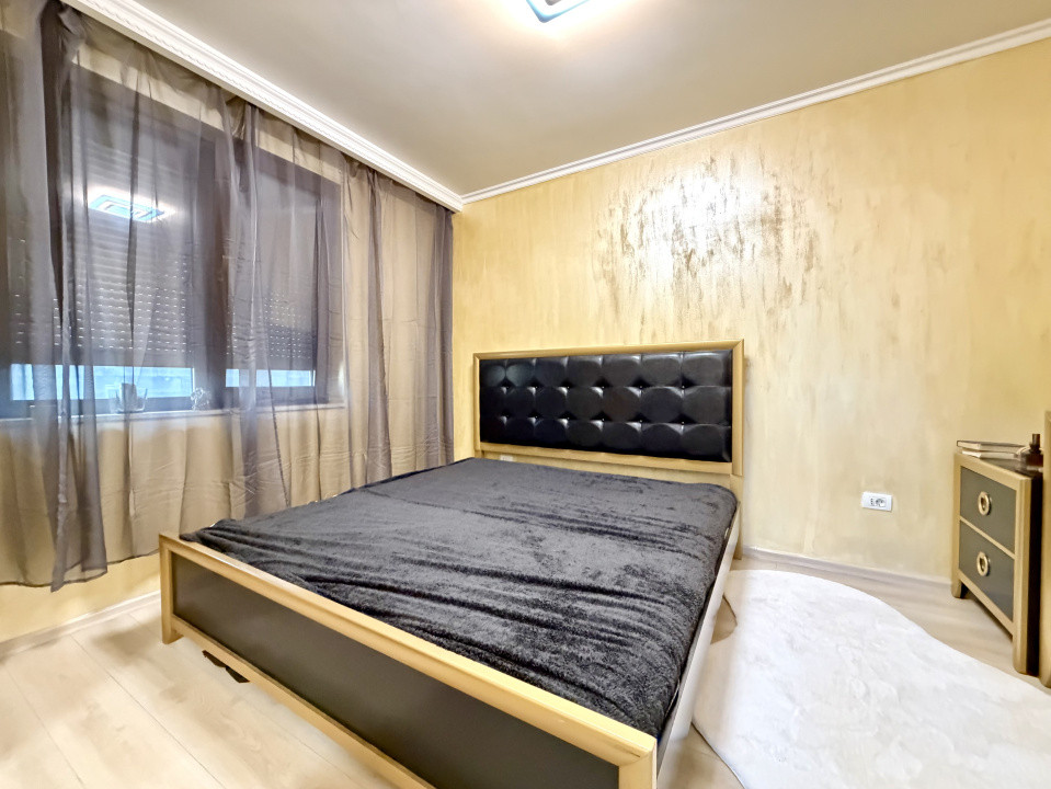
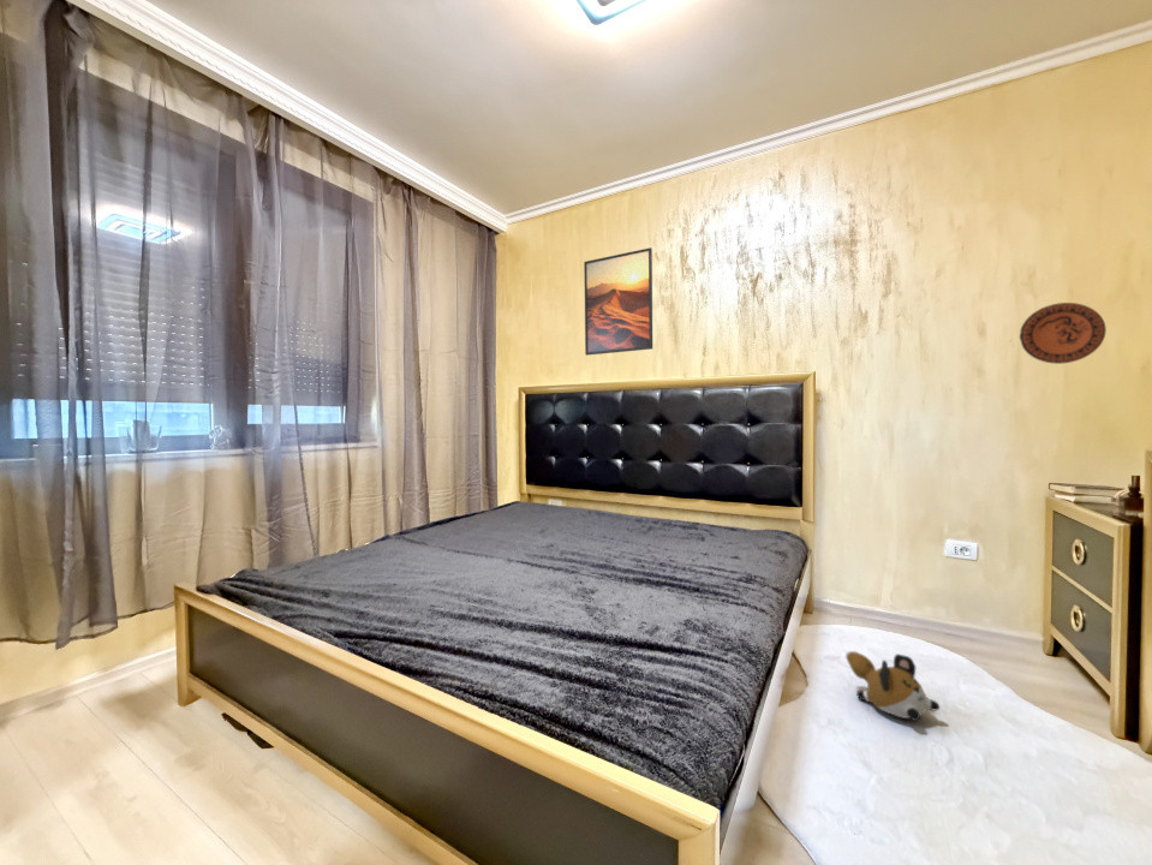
+ decorative plate (1061, 333)
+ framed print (616, 303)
+ plush toy (884, 679)
